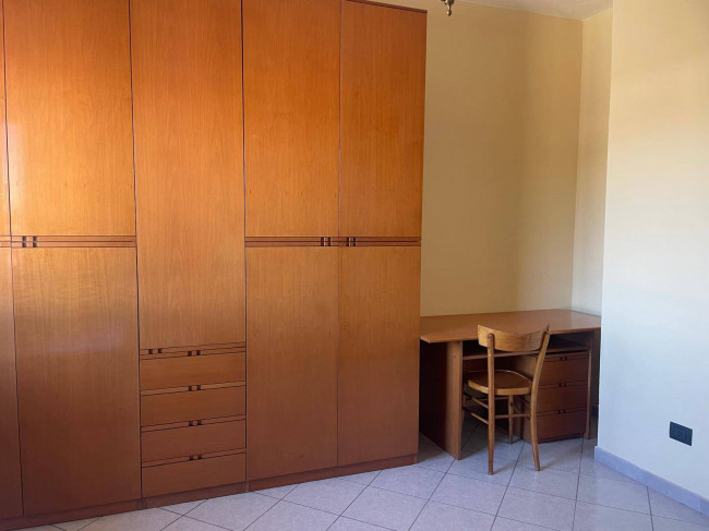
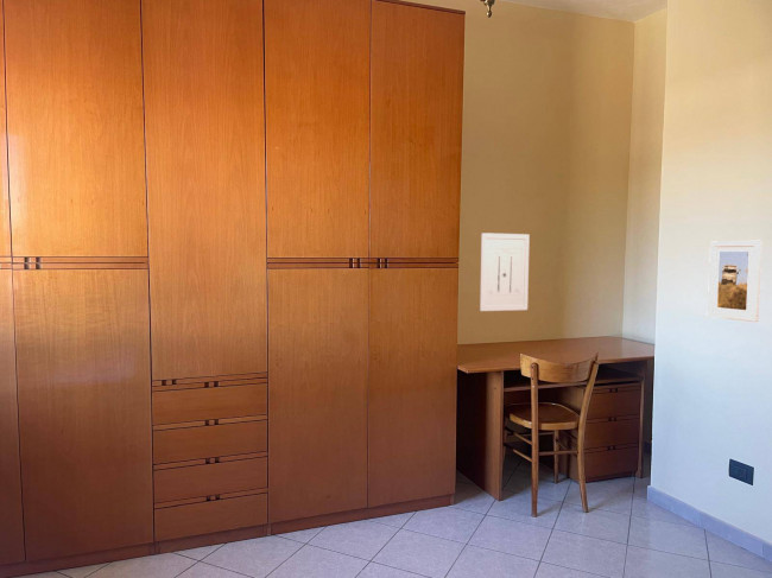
+ wall art (505, 272)
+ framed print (733, 280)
